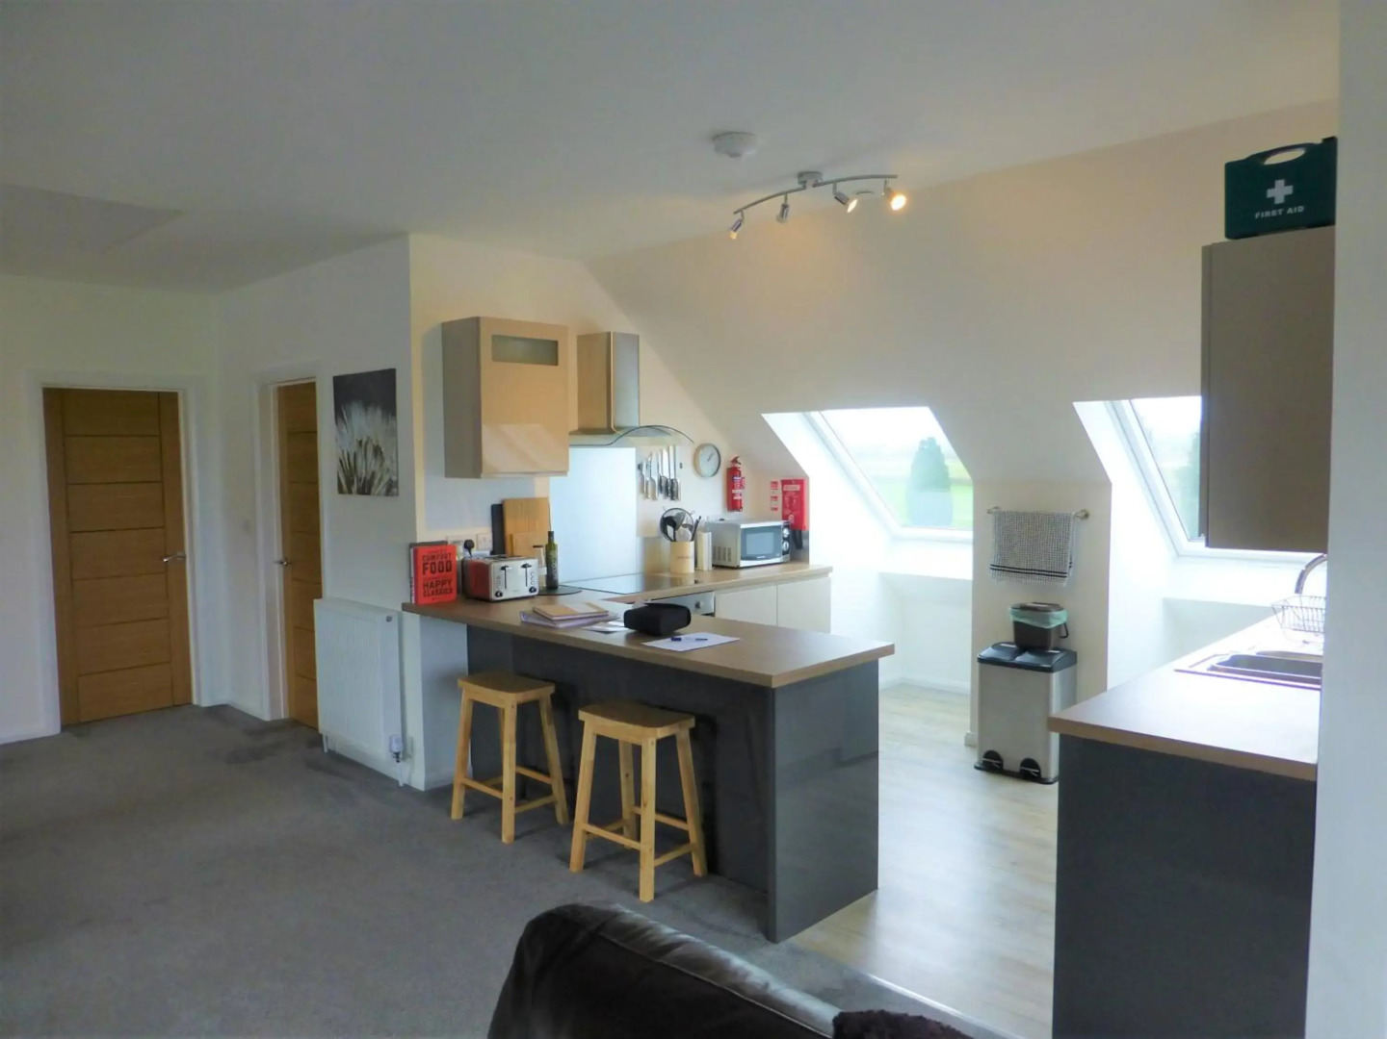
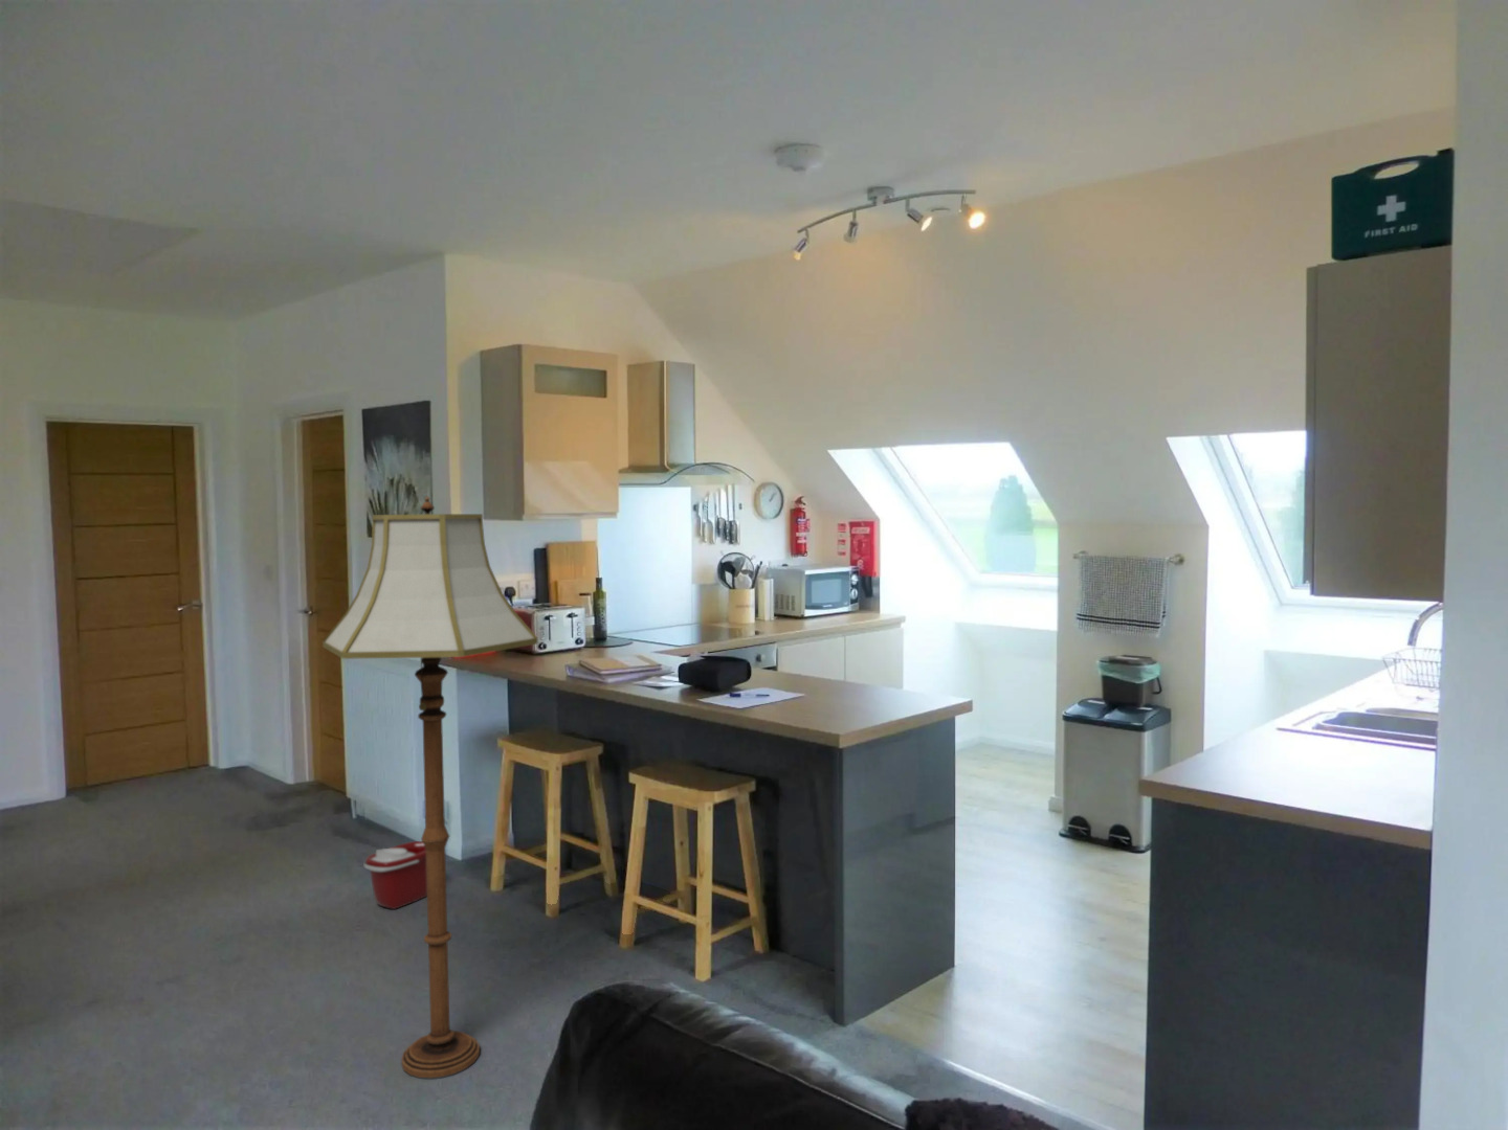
+ bucket (403, 871)
+ floor lamp (433, 780)
